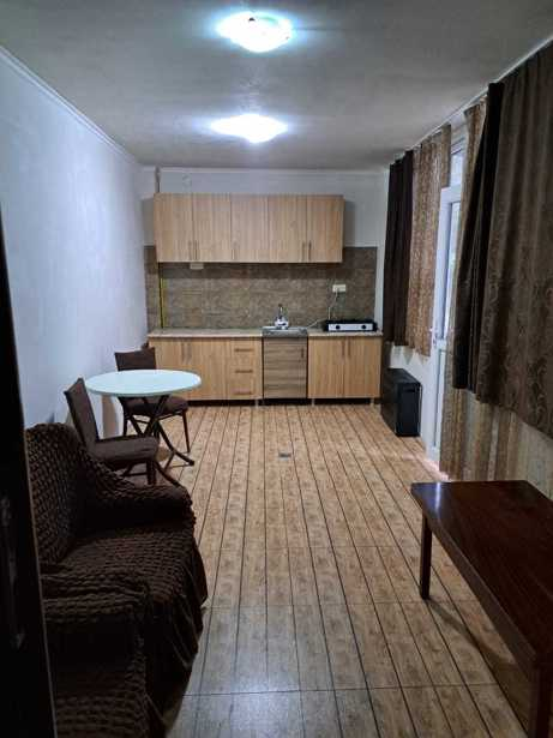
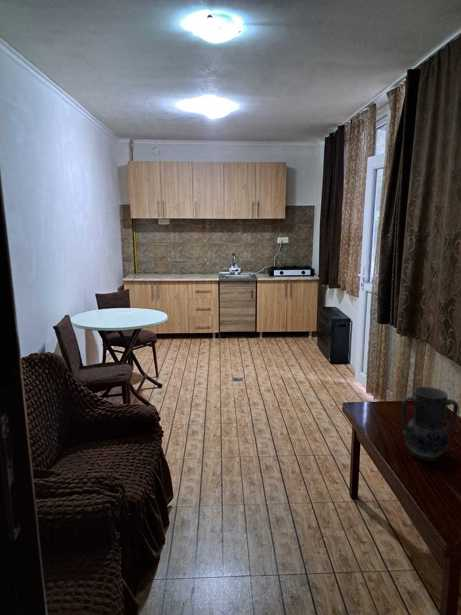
+ vase (427, 423)
